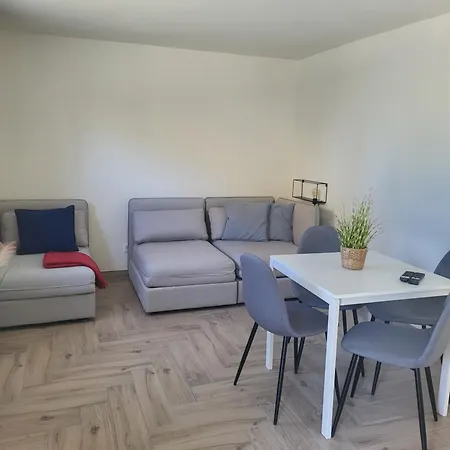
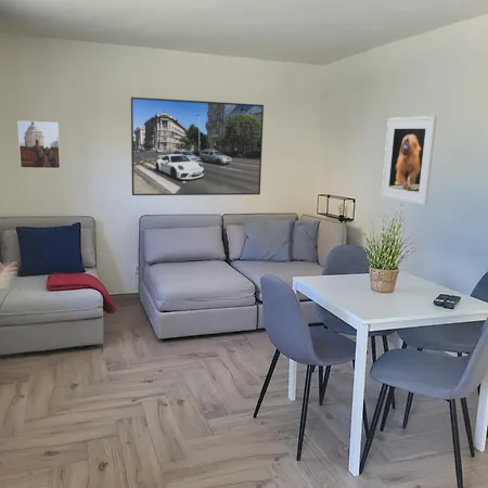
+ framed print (198, 149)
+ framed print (39, 144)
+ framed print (407, 159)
